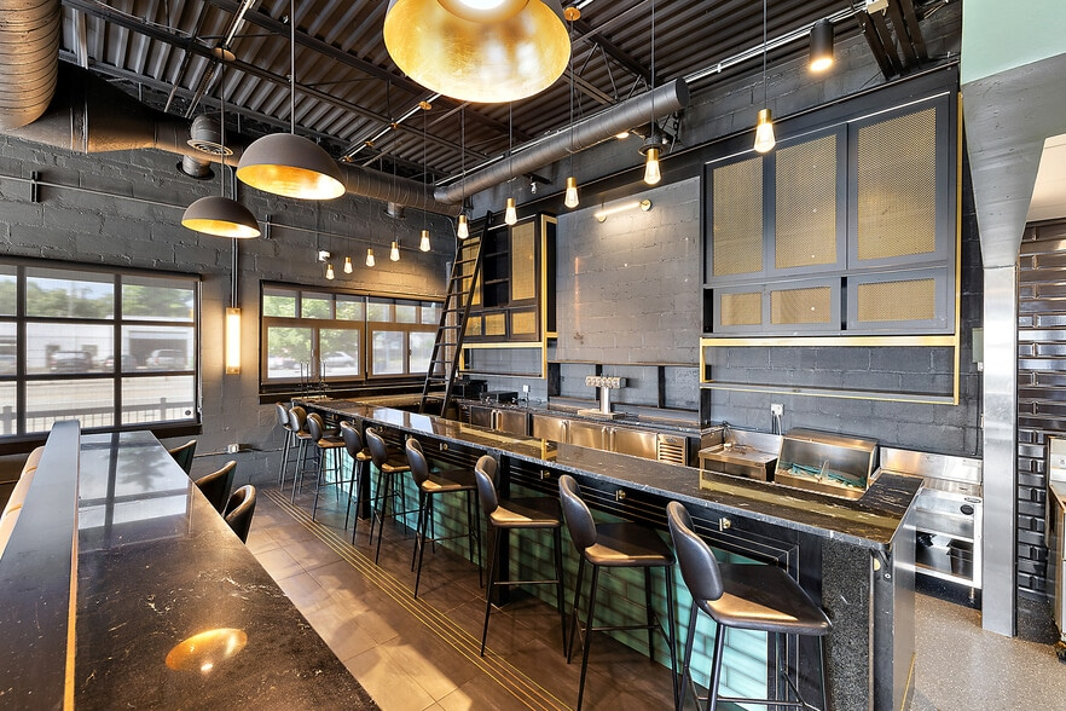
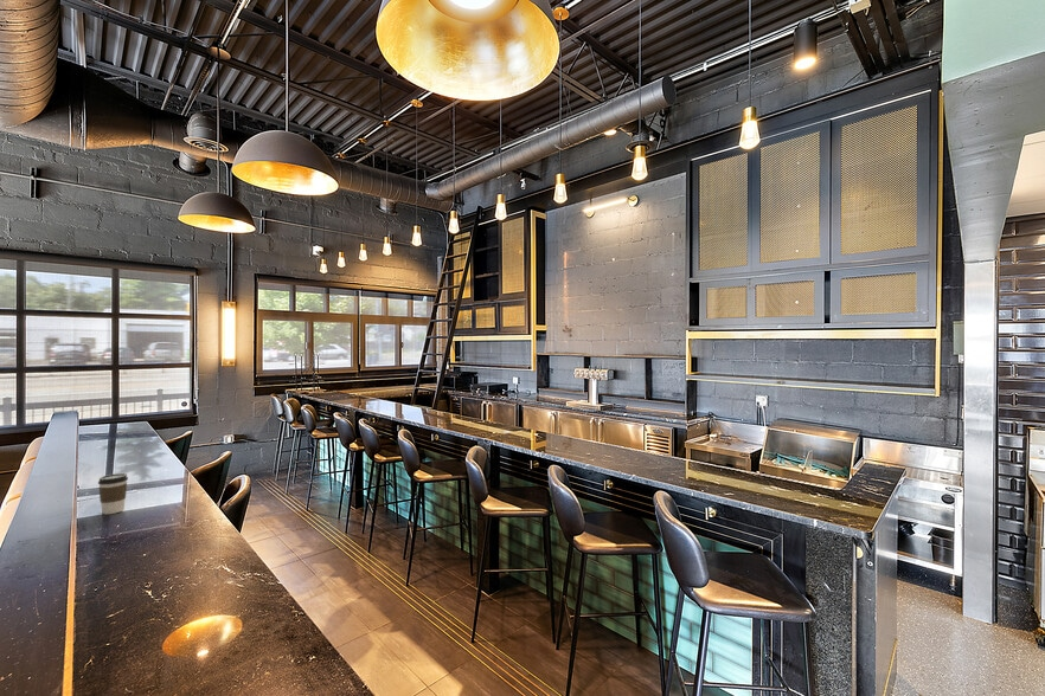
+ coffee cup (113, 494)
